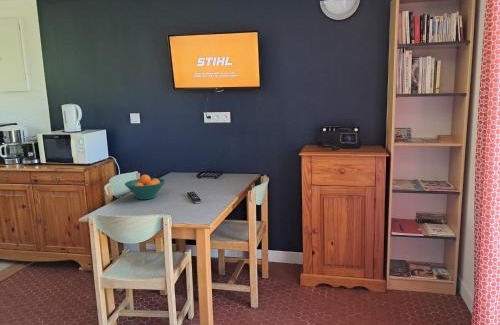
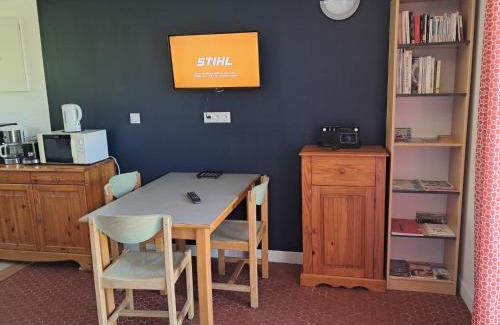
- fruit bowl (145, 186)
